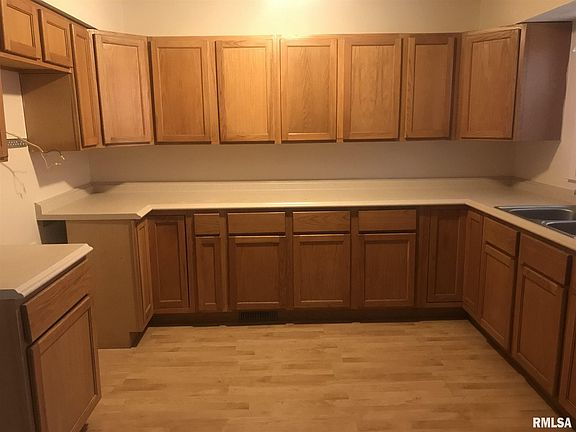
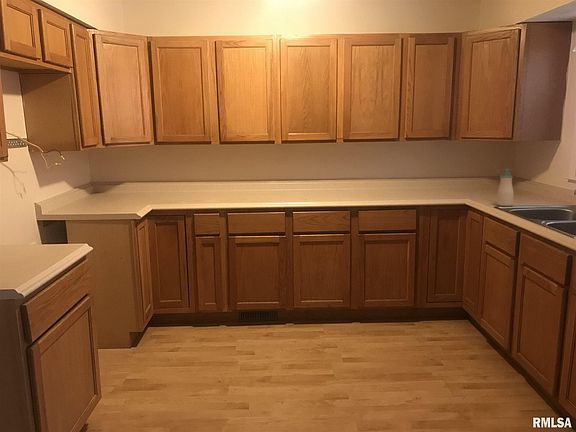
+ soap bottle (505, 187)
